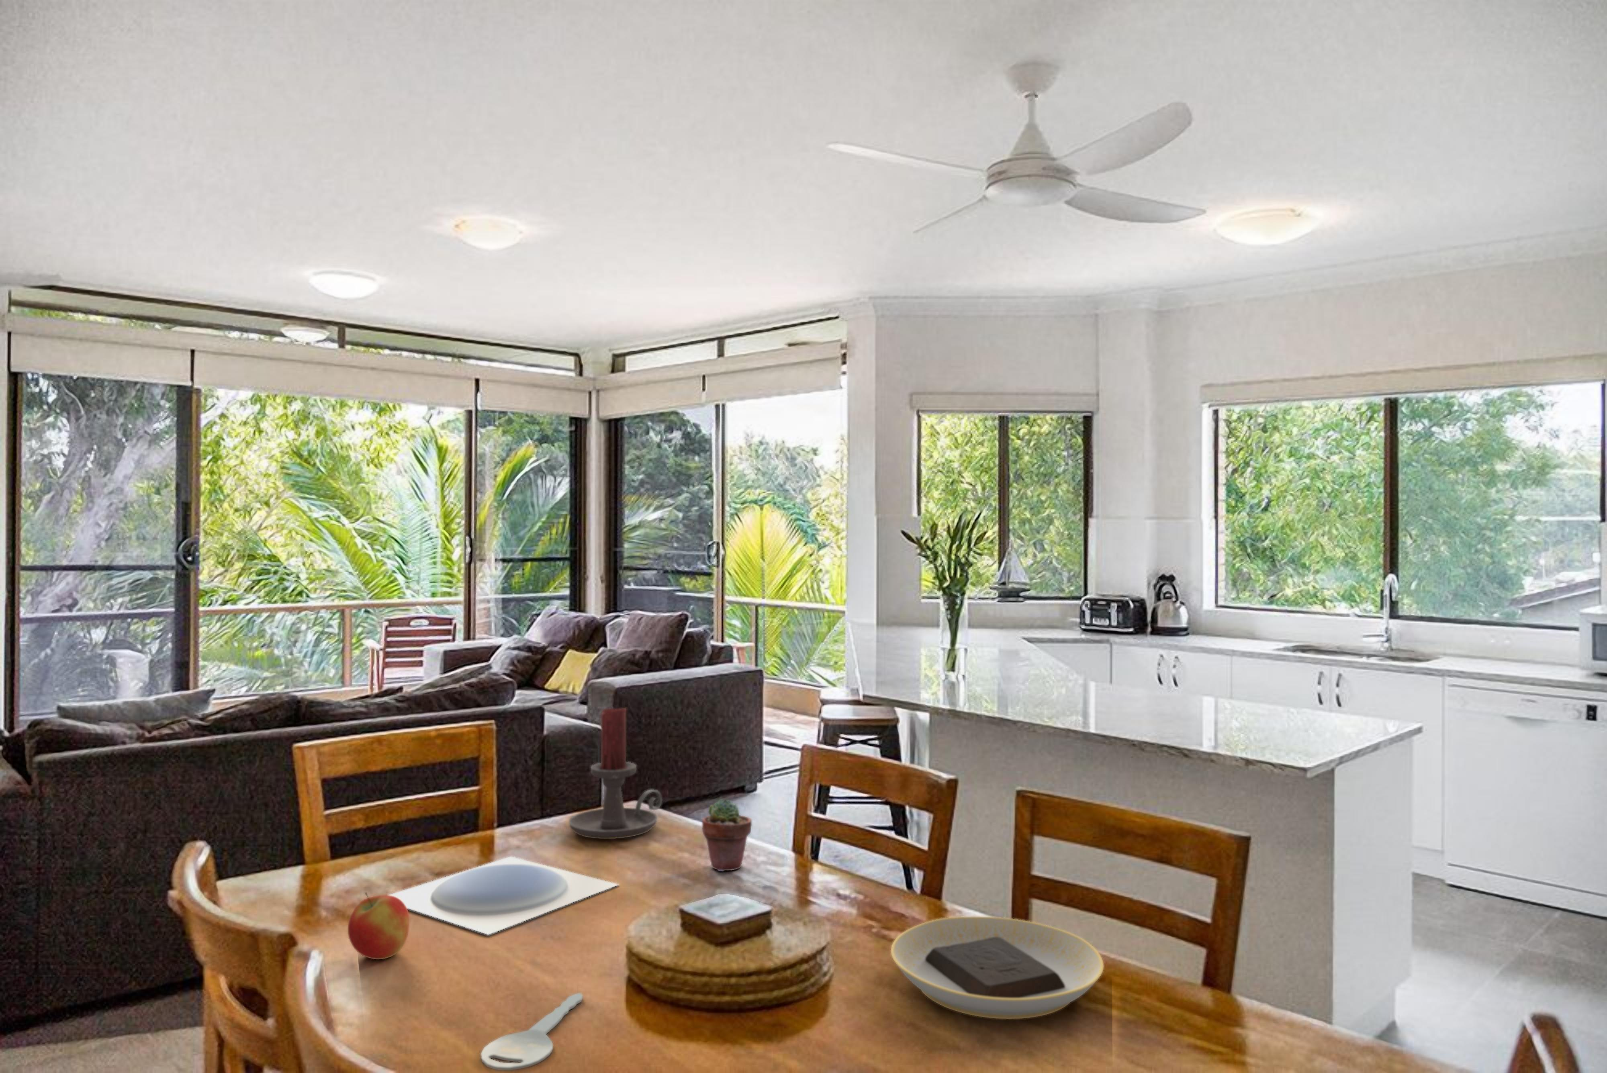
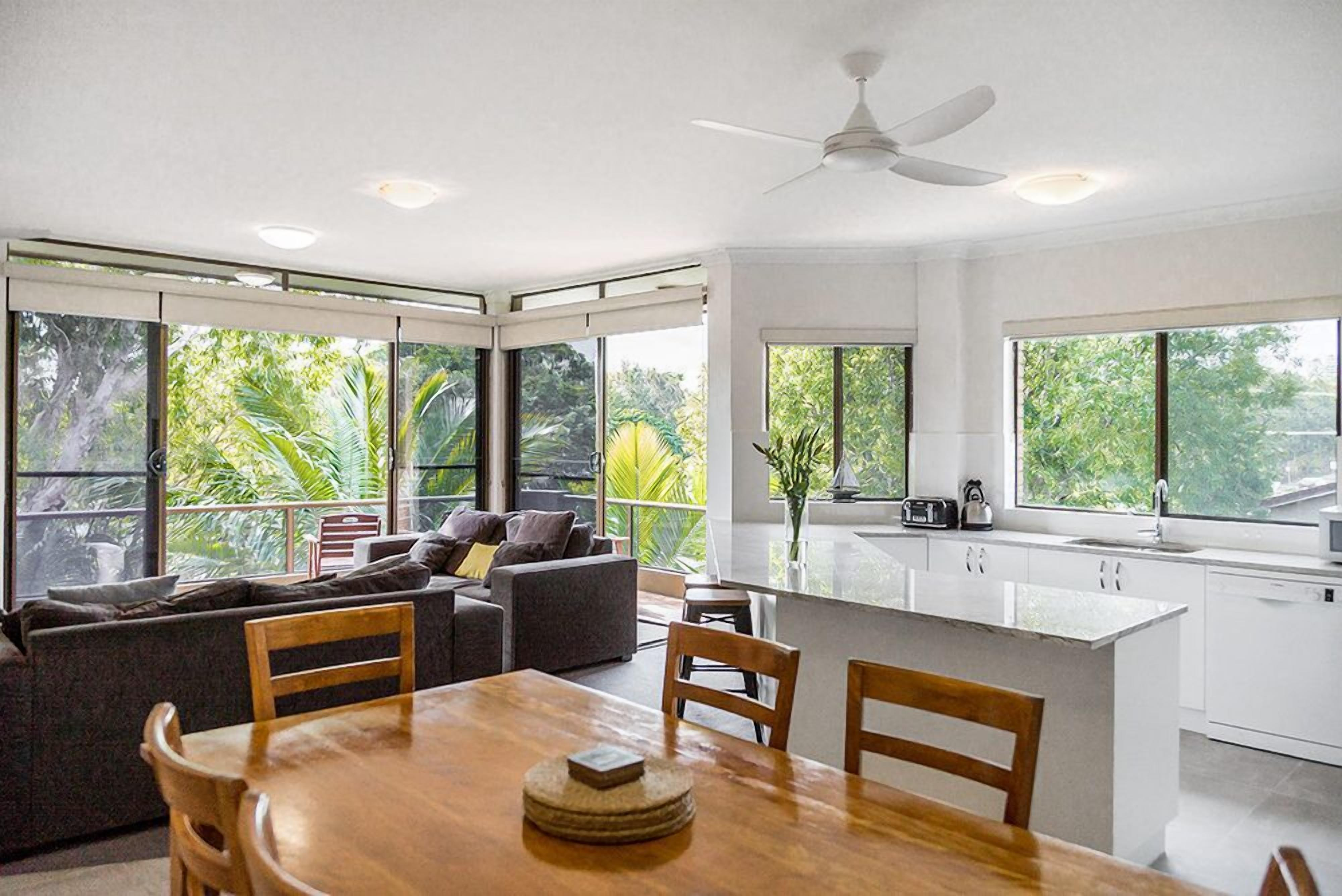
- candle holder (623, 765)
- bowl (501, 884)
- potted succulent (727, 832)
- apple (378, 922)
- plate (995, 969)
- key (542, 1029)
